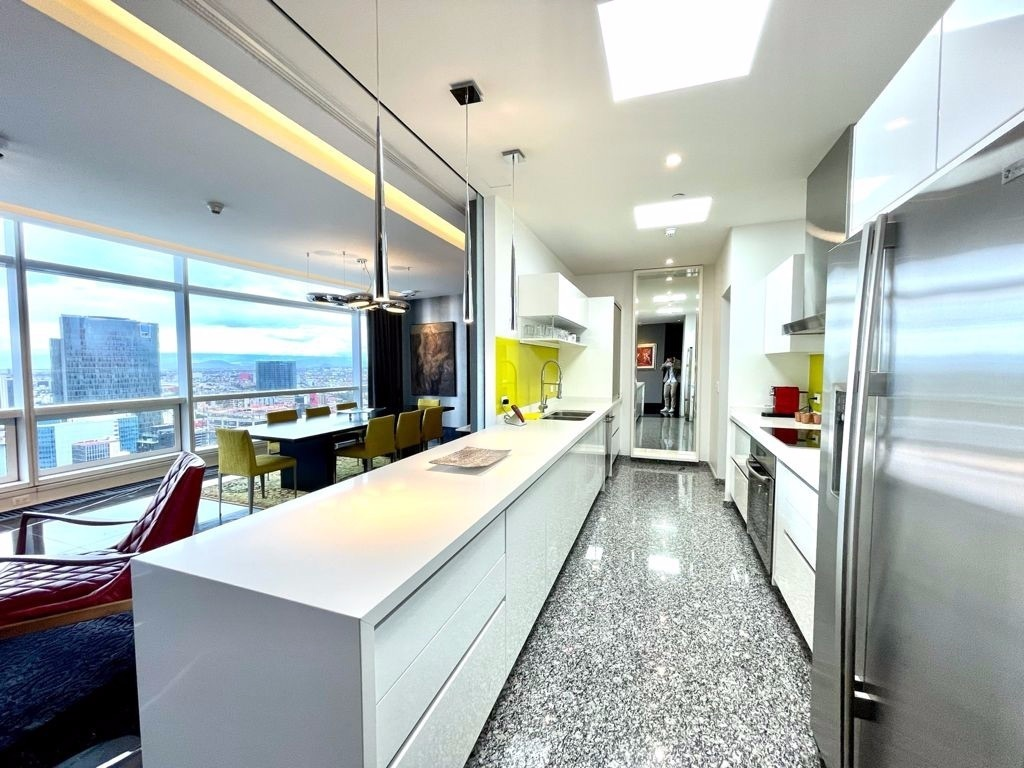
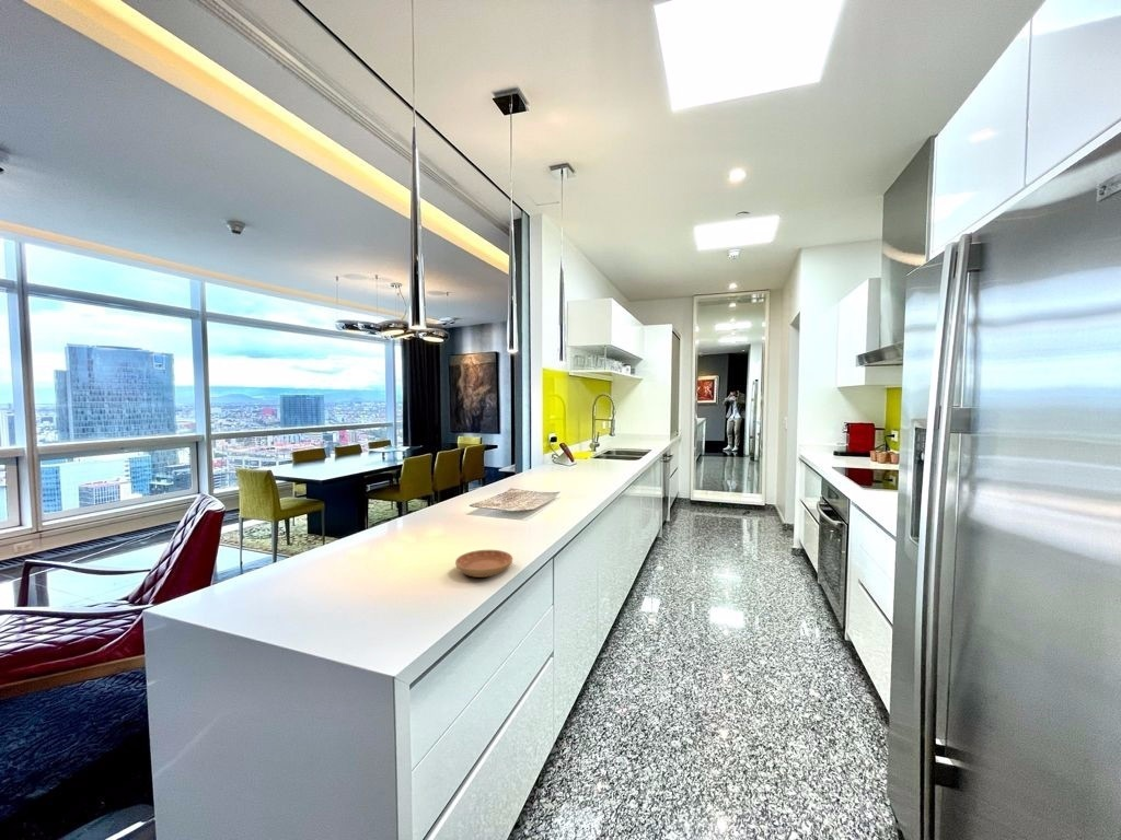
+ saucer (484, 563)
